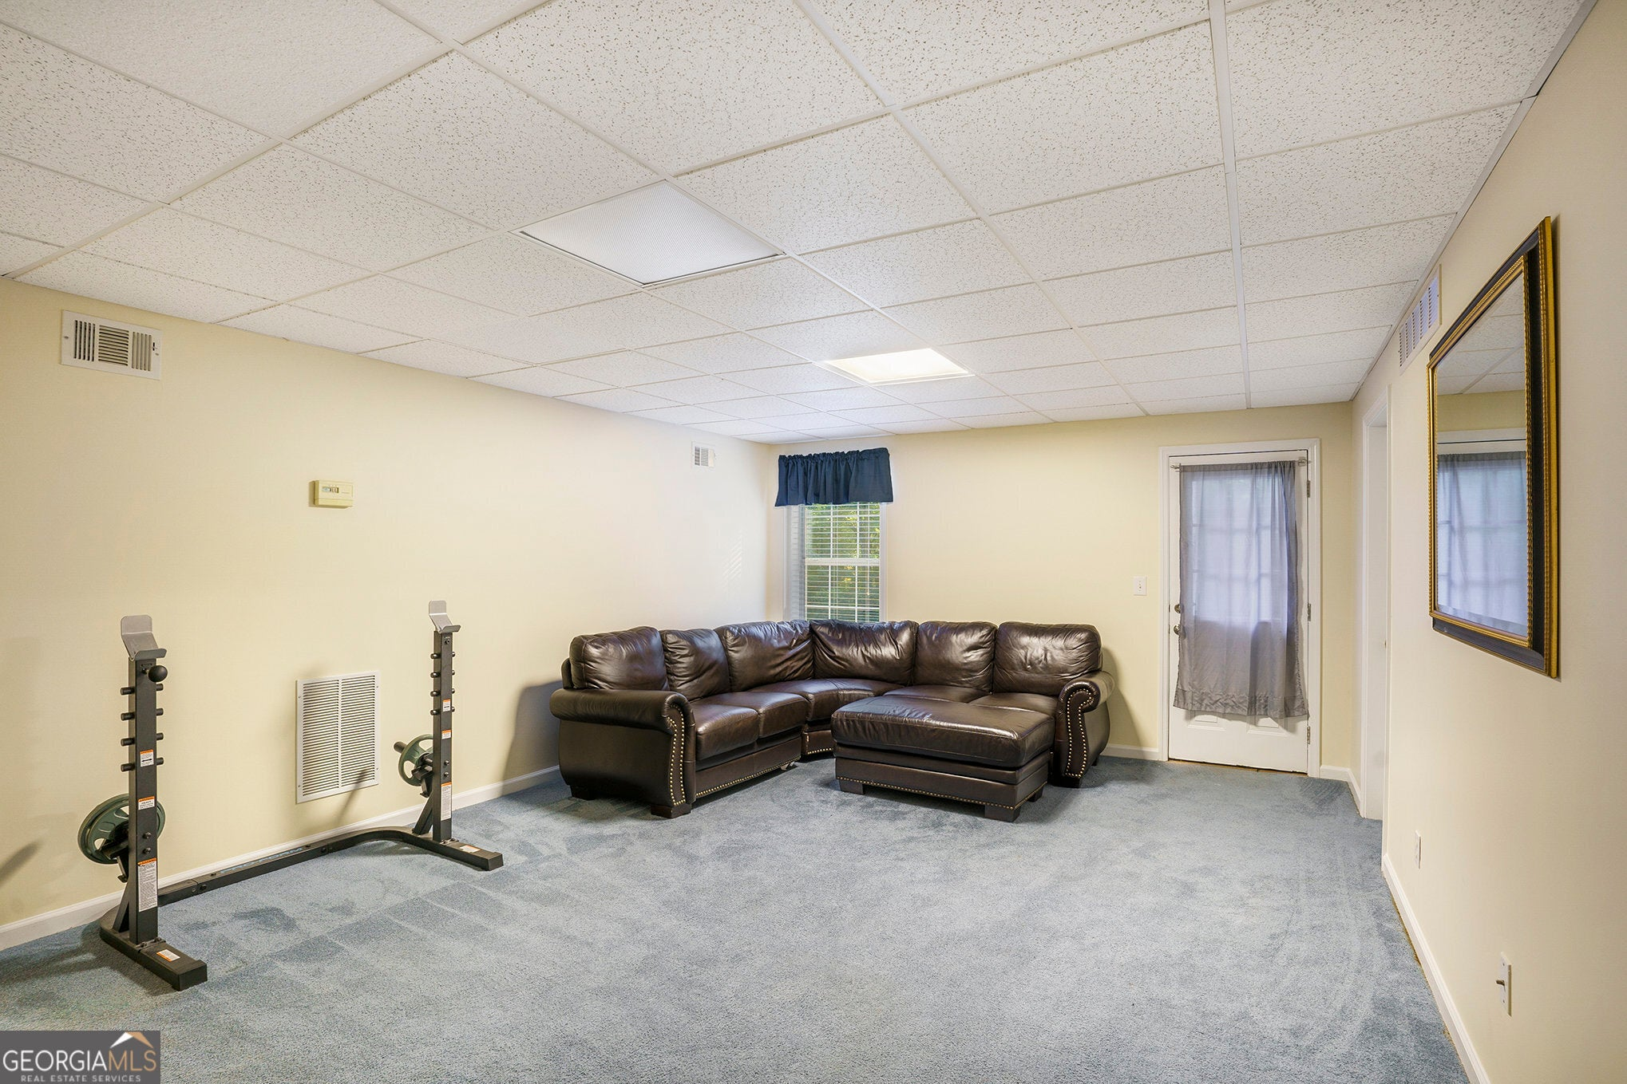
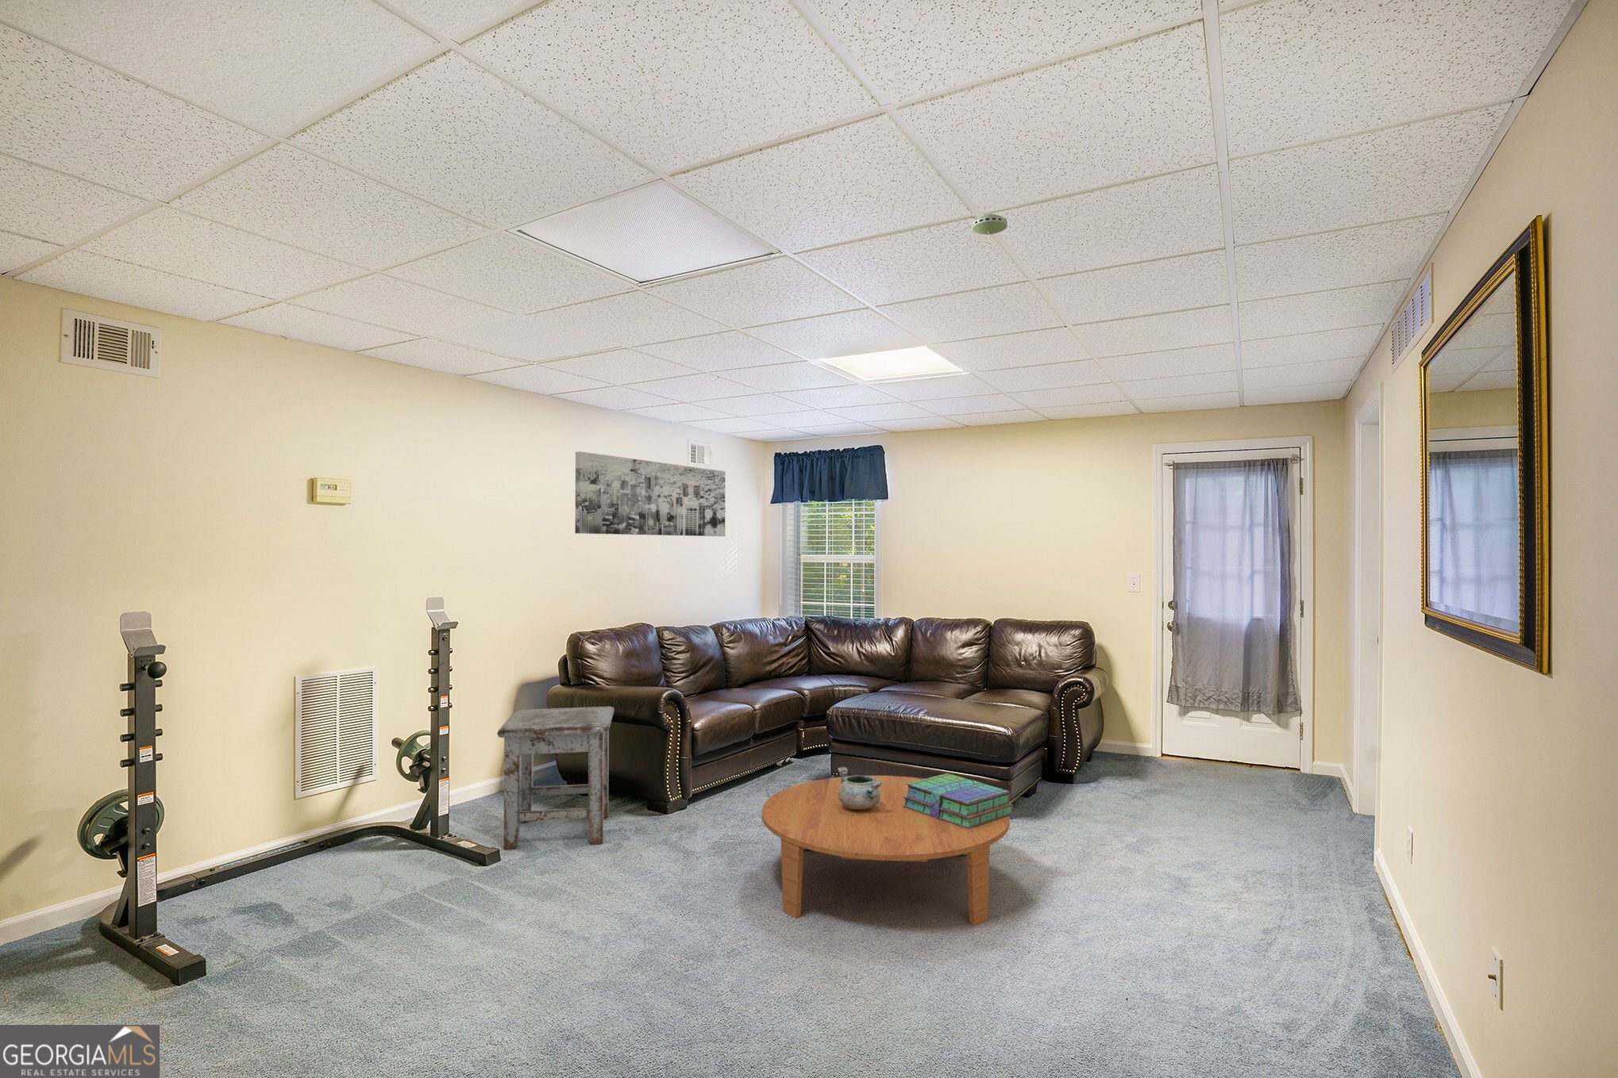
+ coffee table (884, 845)
+ smoke detector (990, 224)
+ wall art (659, 498)
+ stack of books (957, 798)
+ decorative bowl (860, 789)
+ stool (559, 786)
